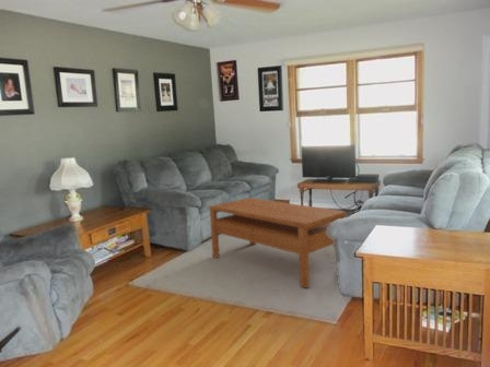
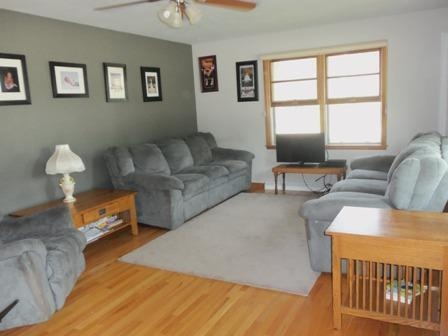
- coffee table (273, 235)
